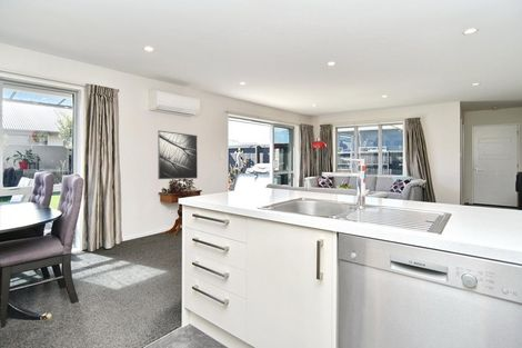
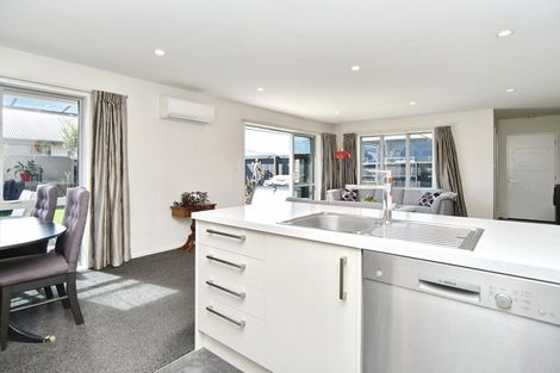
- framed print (179, 156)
